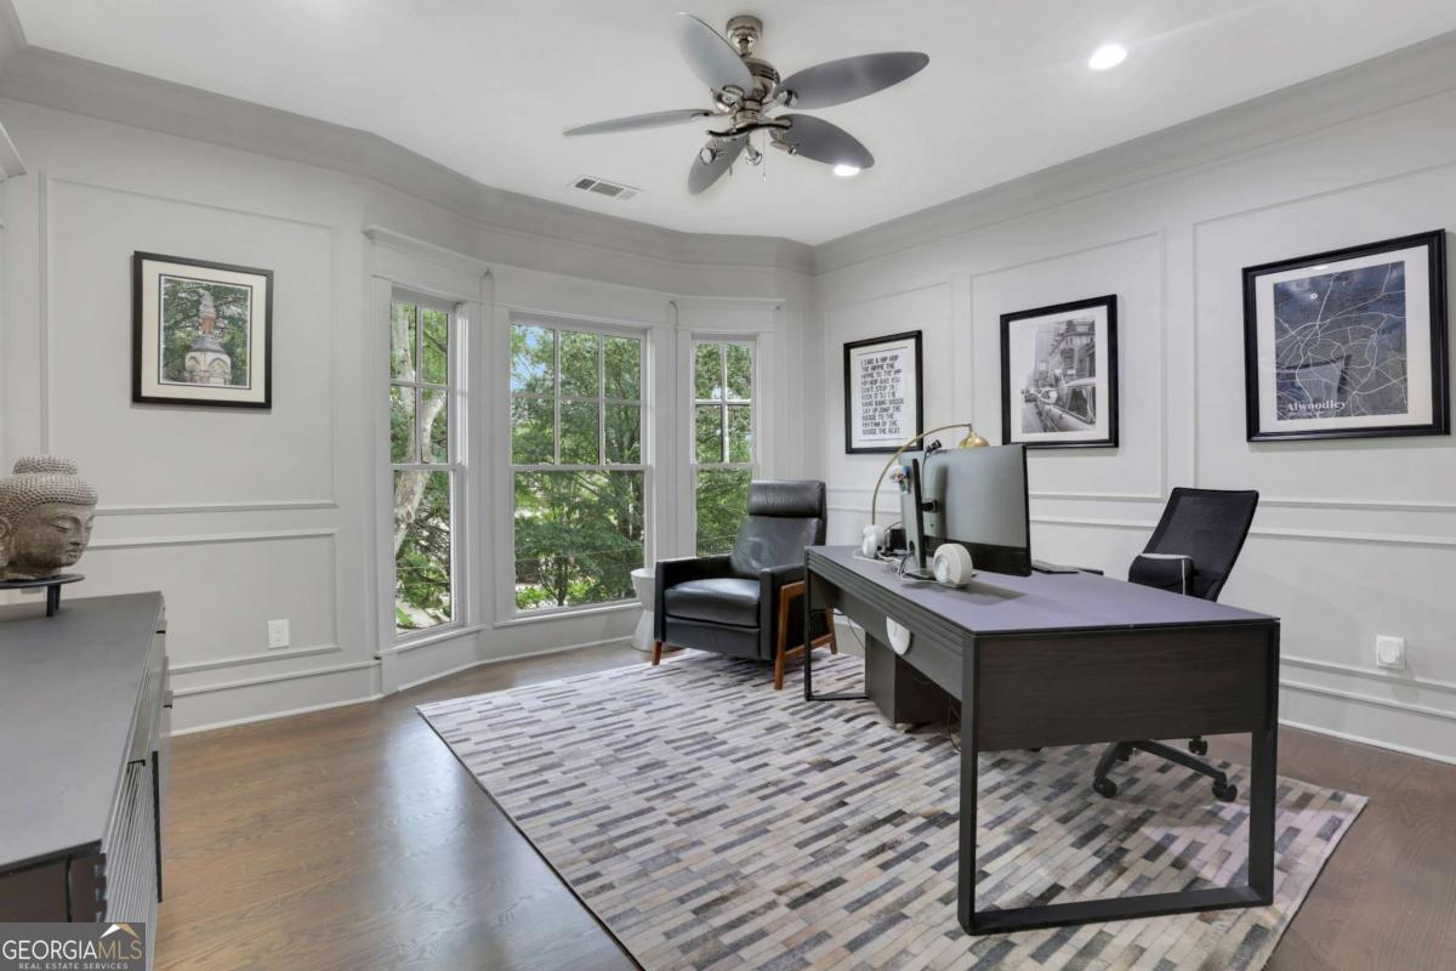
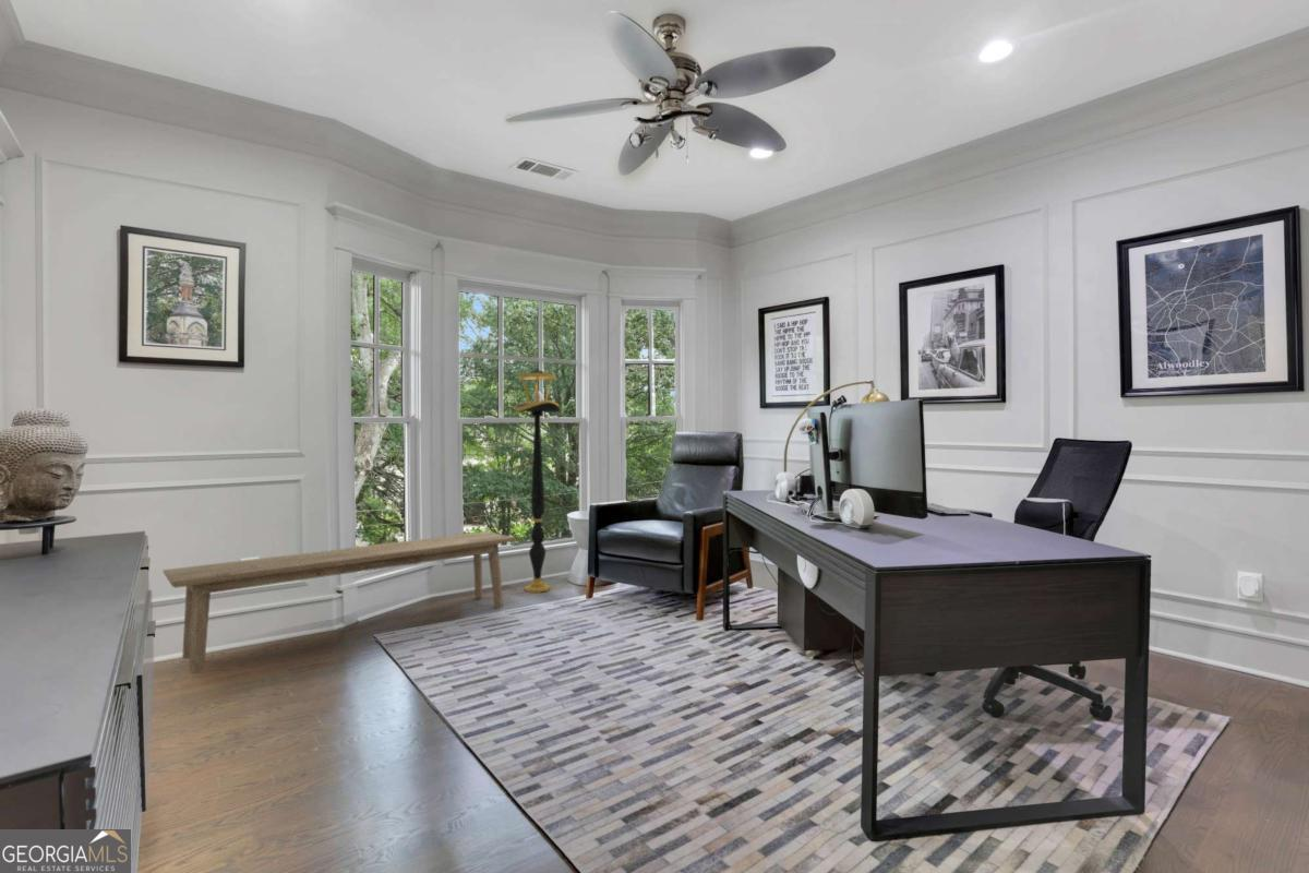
+ floor lamp (538, 478)
+ bench (361, 571)
